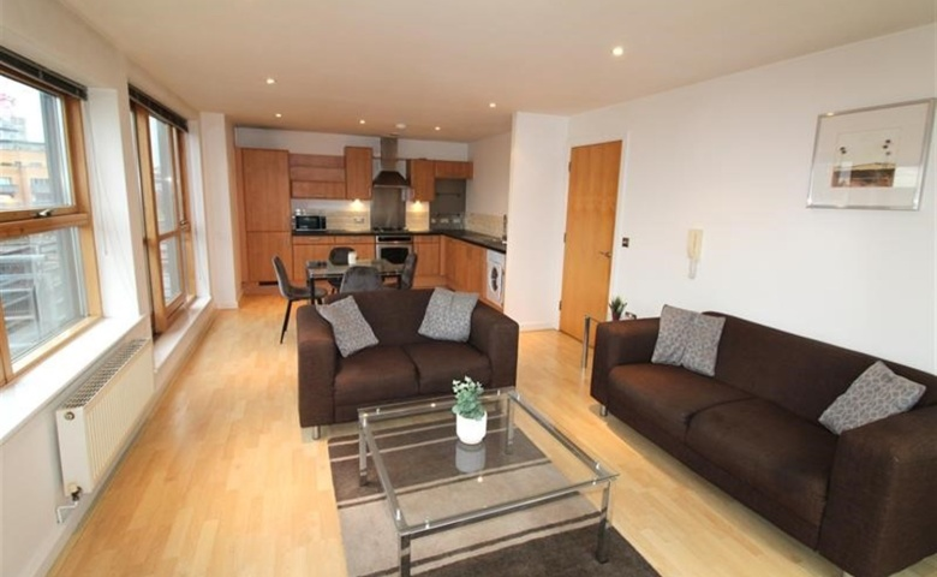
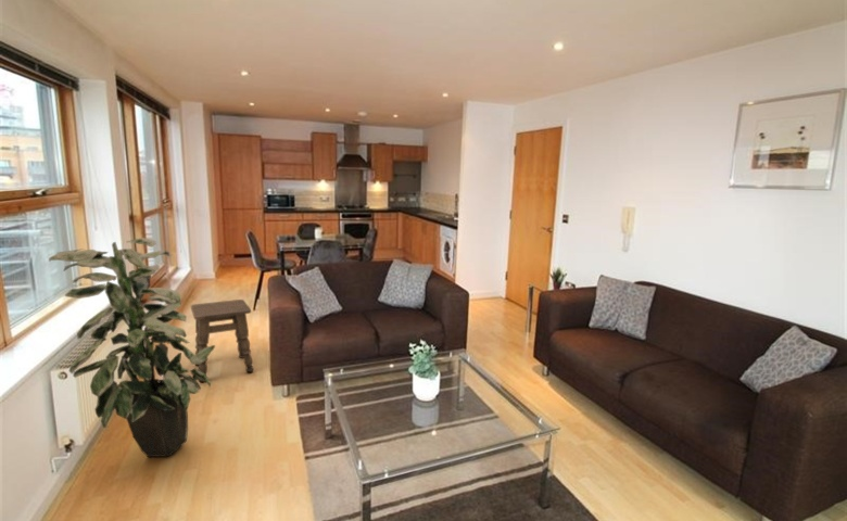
+ side table (222, 331)
+ indoor plant (141, 350)
